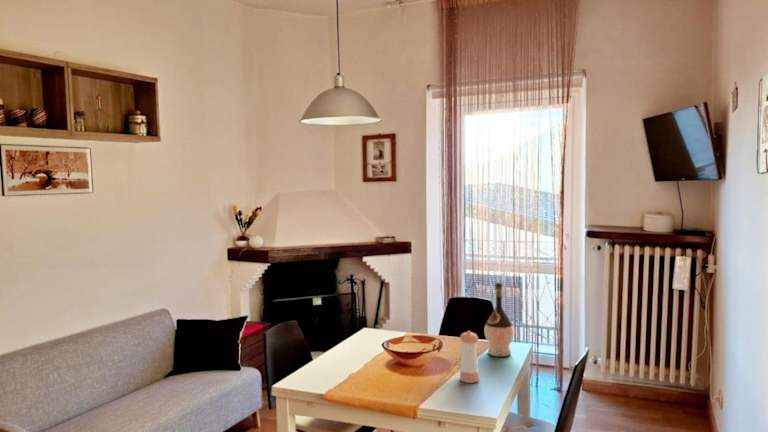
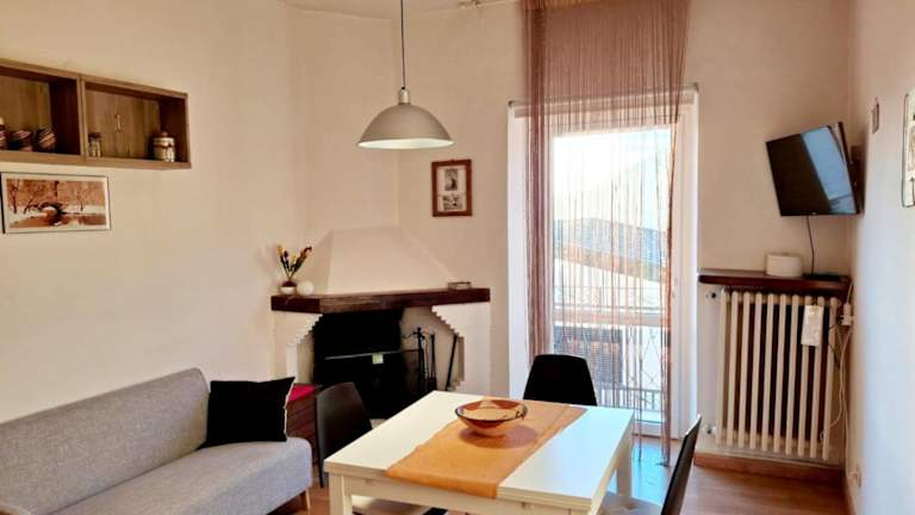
- pepper shaker (469, 355)
- wine bottle (499, 318)
